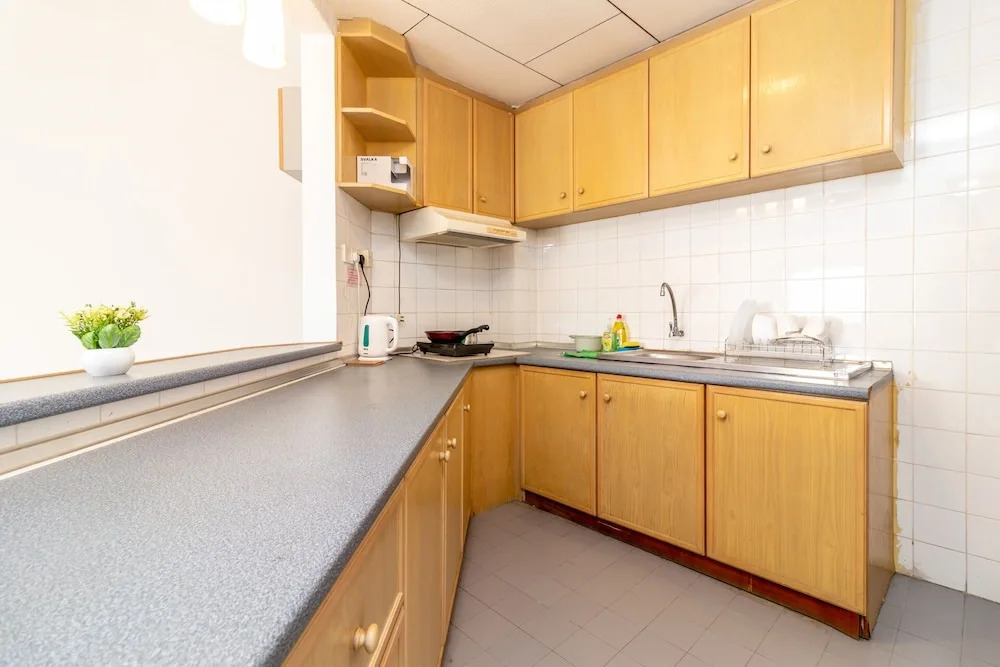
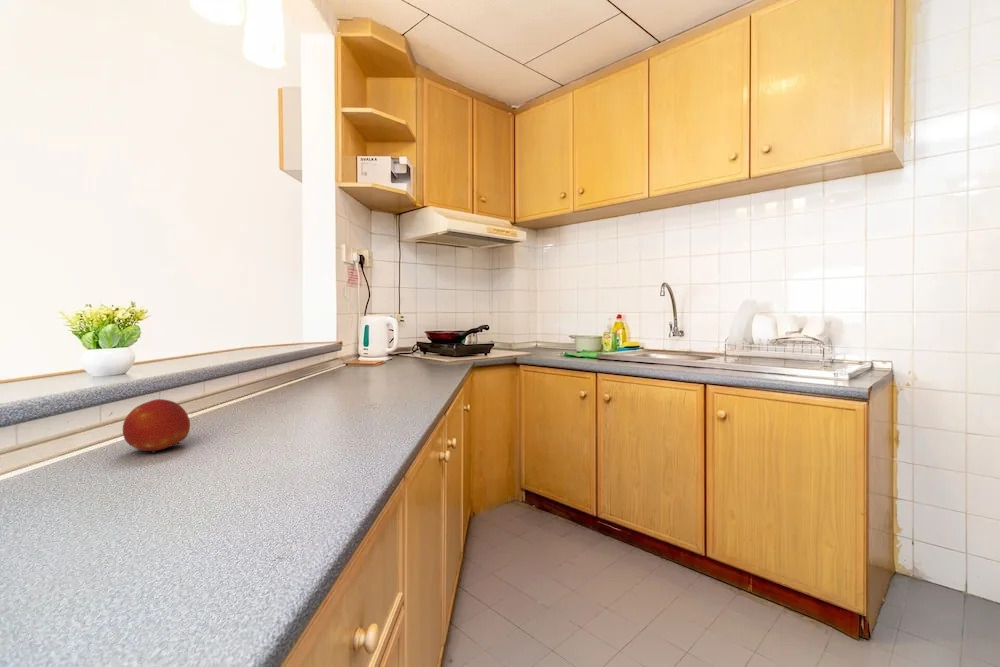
+ fruit (156, 424)
